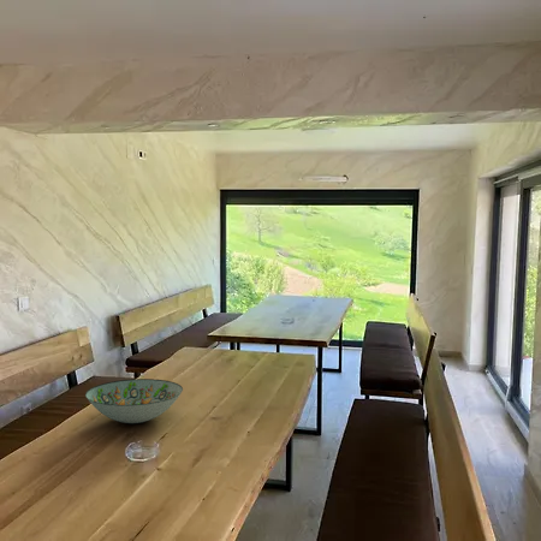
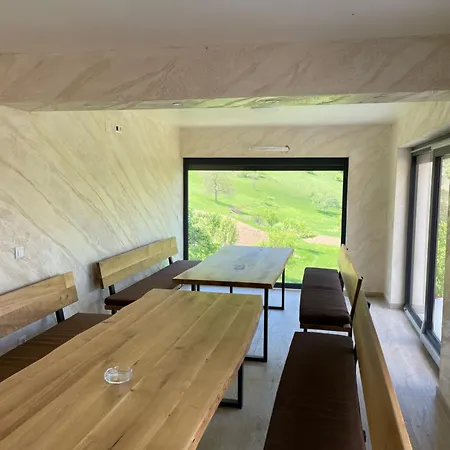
- decorative bowl (135, 404)
